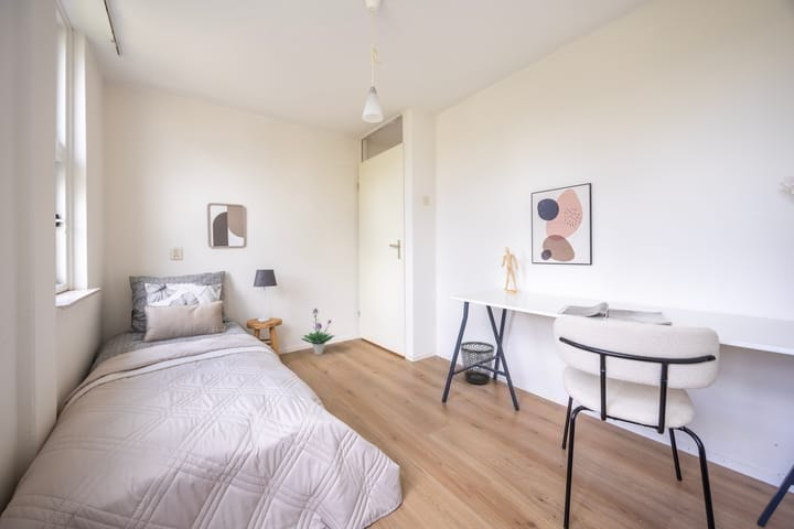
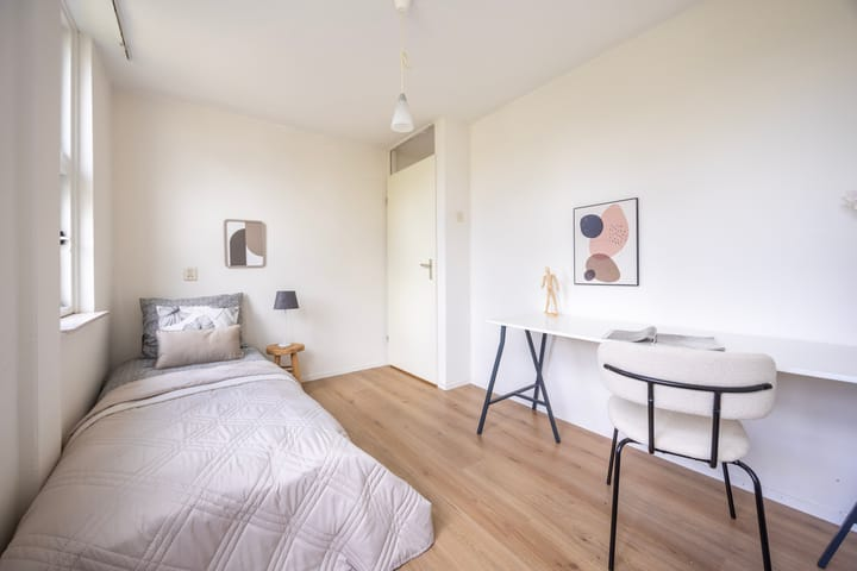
- wastebasket (476, 361)
- potted plant (318, 331)
